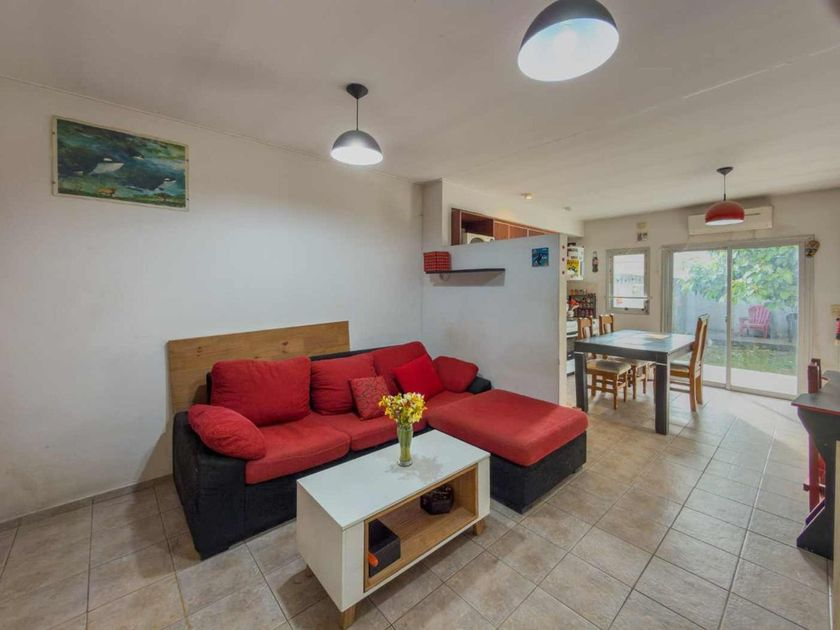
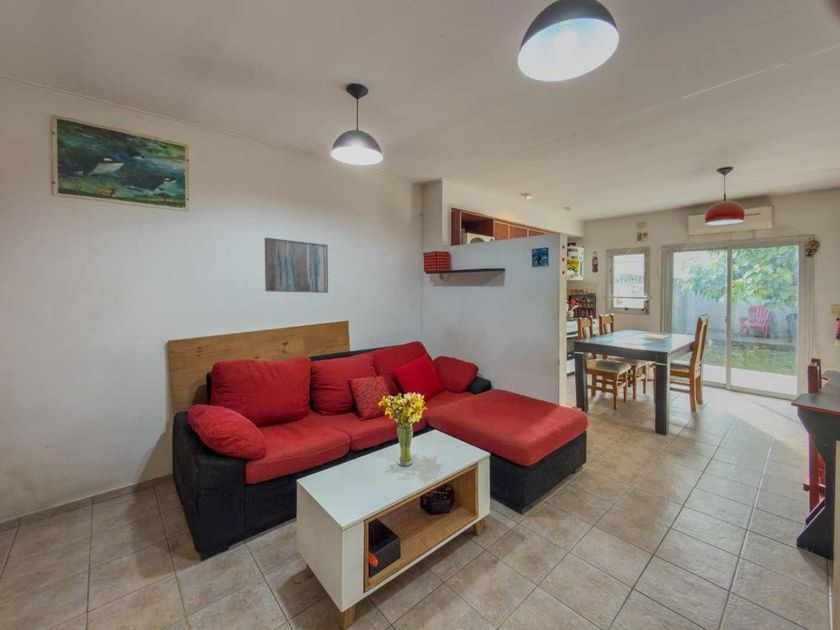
+ wall art (298, 266)
